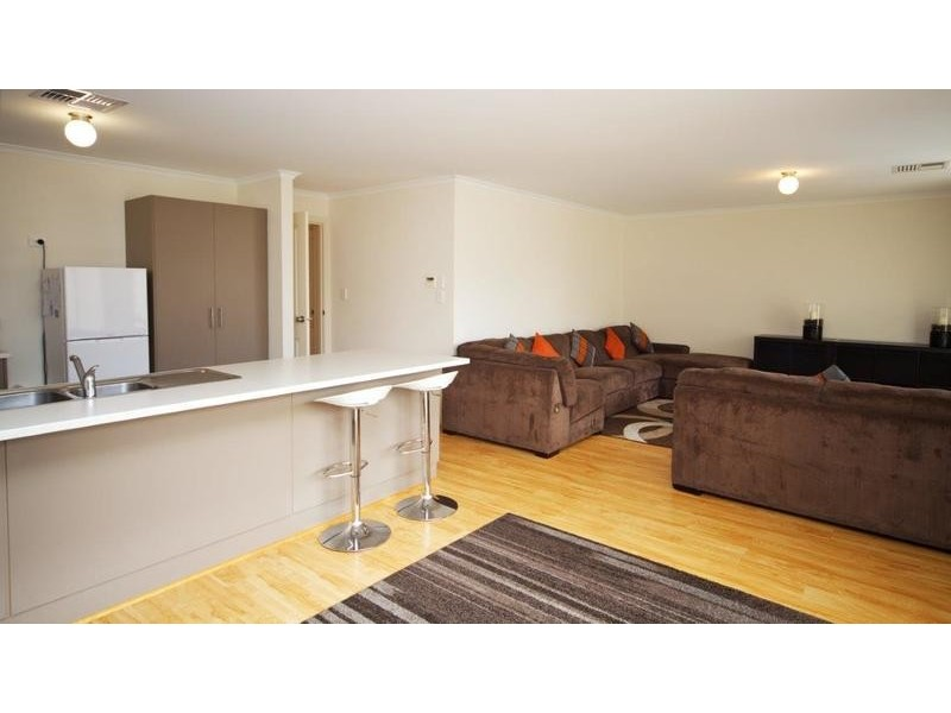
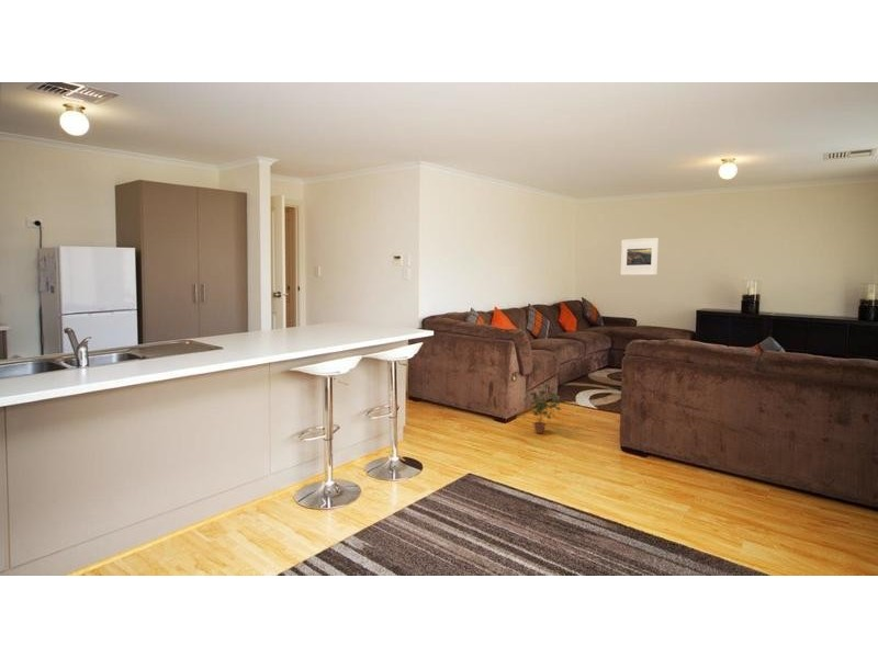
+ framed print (639, 257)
+ potted plant (540, 408)
